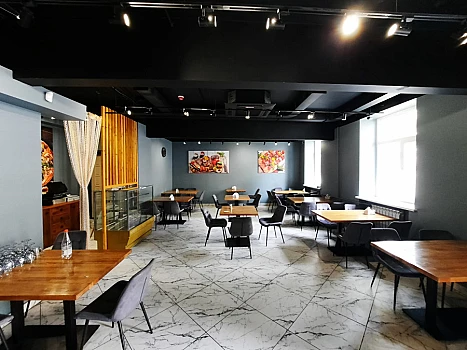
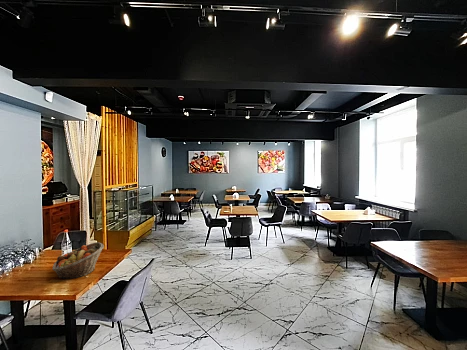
+ fruit basket (79, 259)
